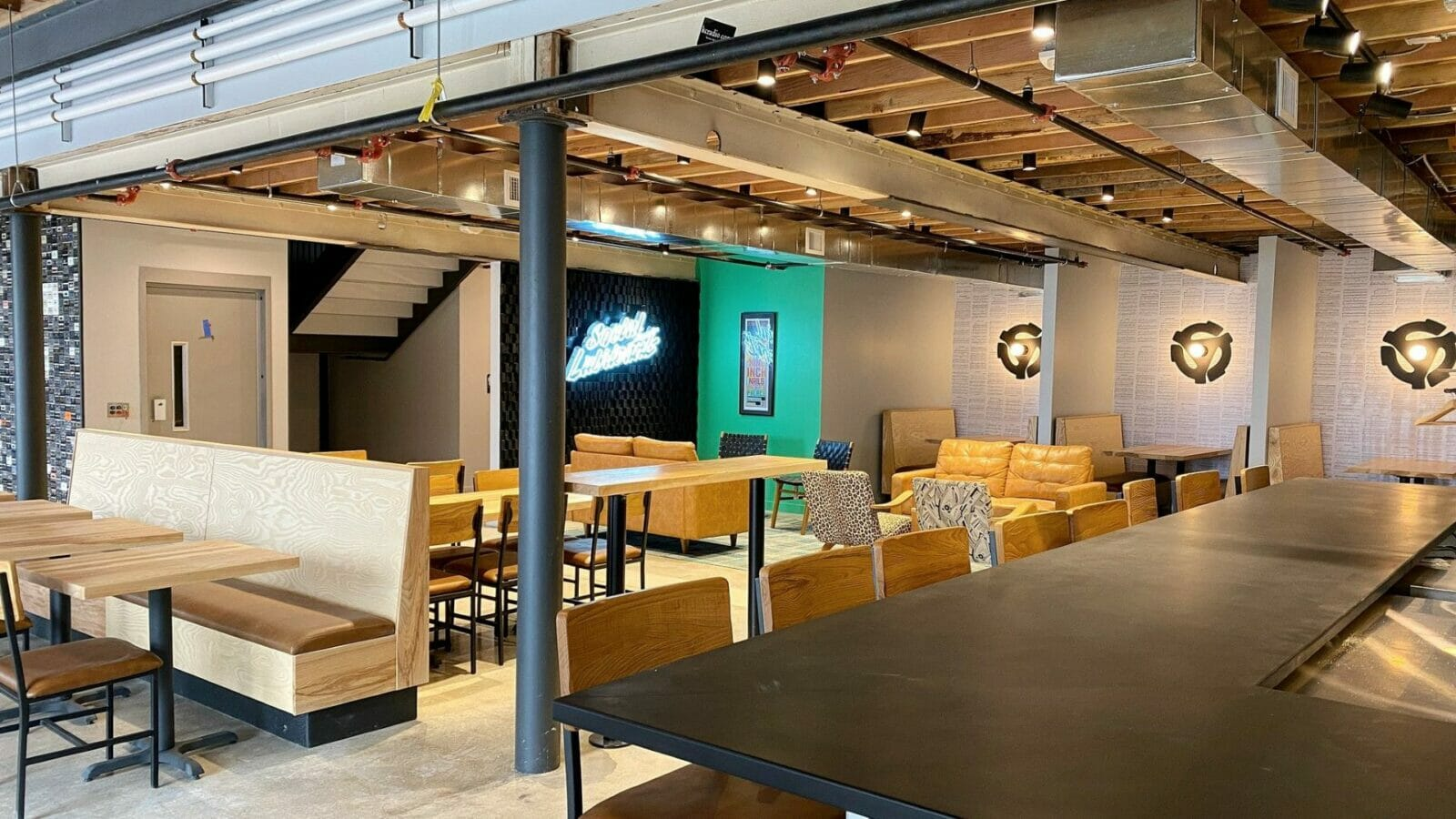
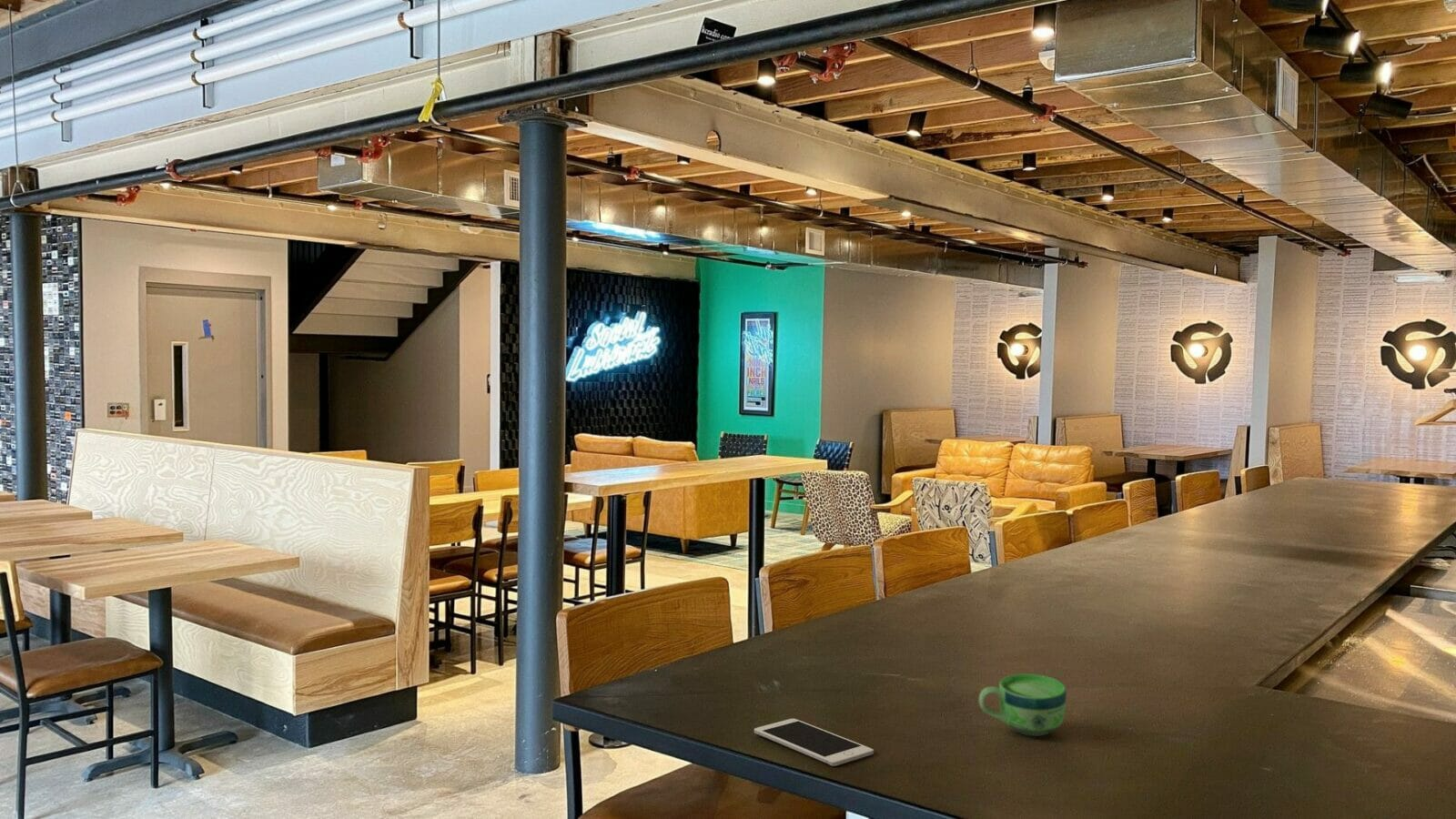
+ cell phone (812, 741)
+ cup (1023, 707)
